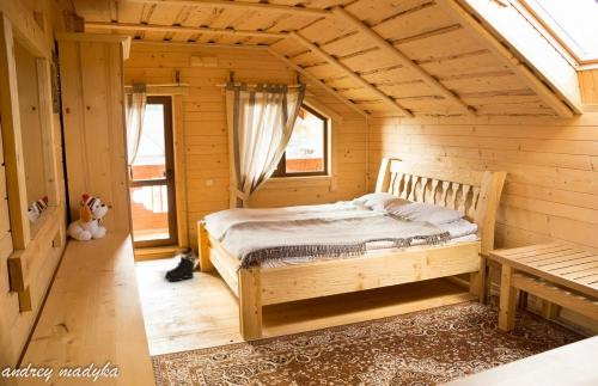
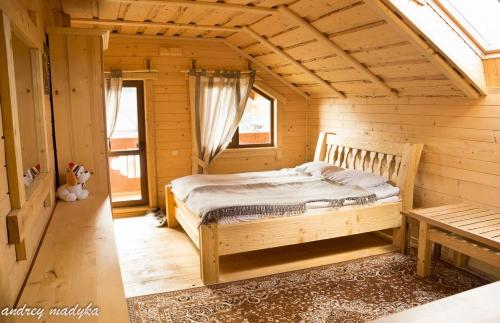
- boots (179, 268)
